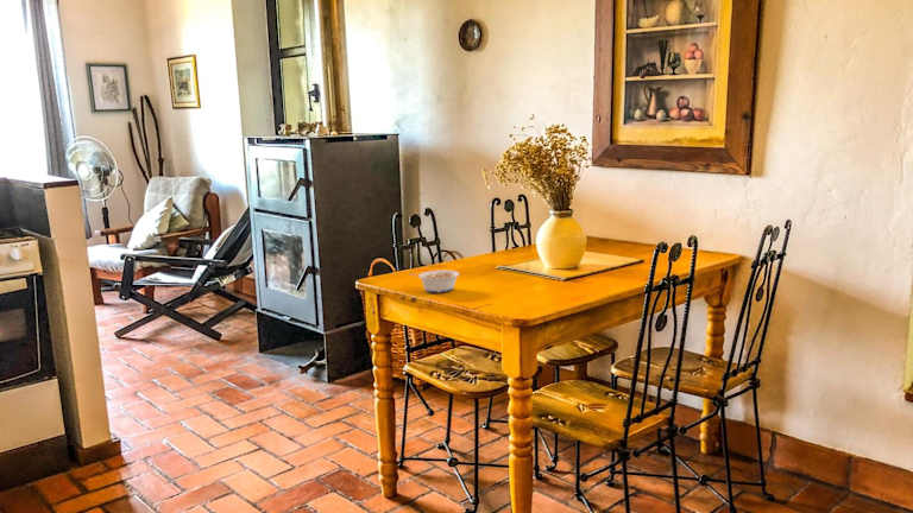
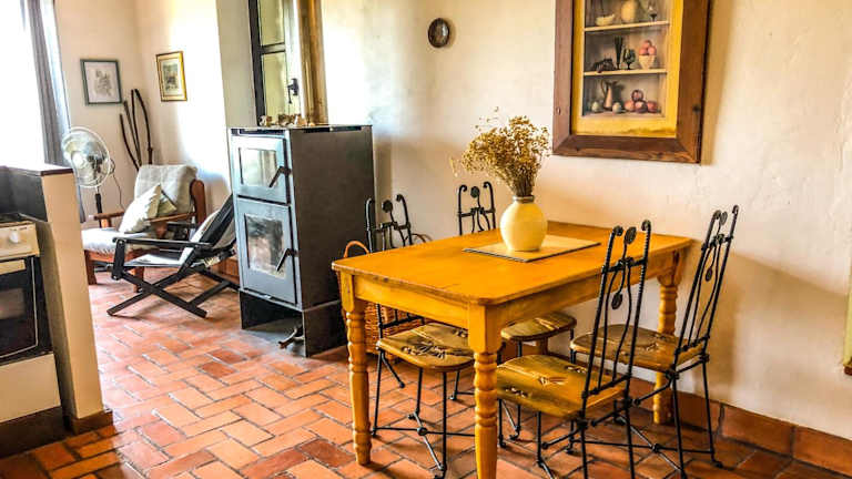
- legume (437, 280)
